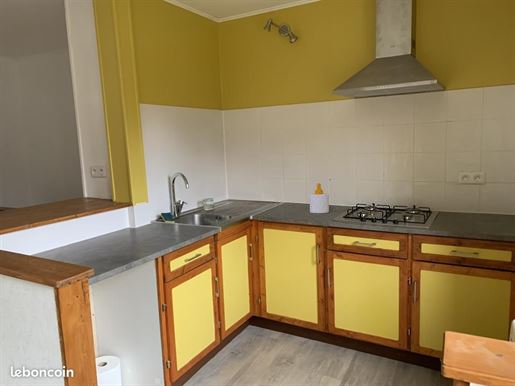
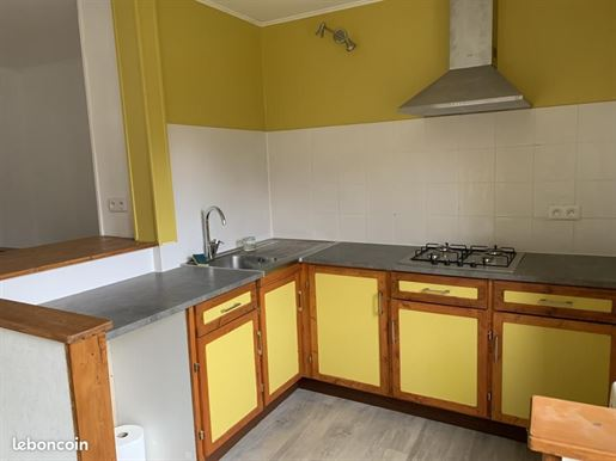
- soap bottle (319, 198)
